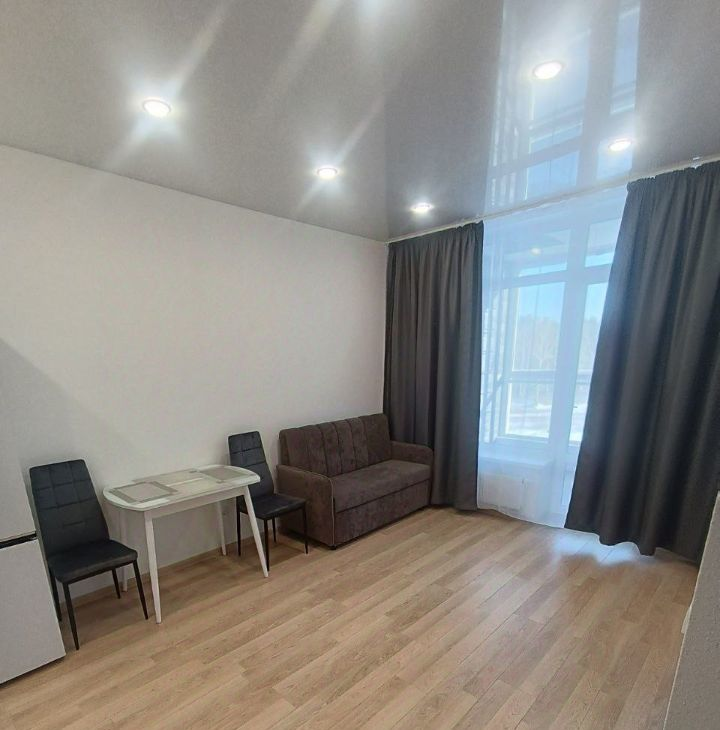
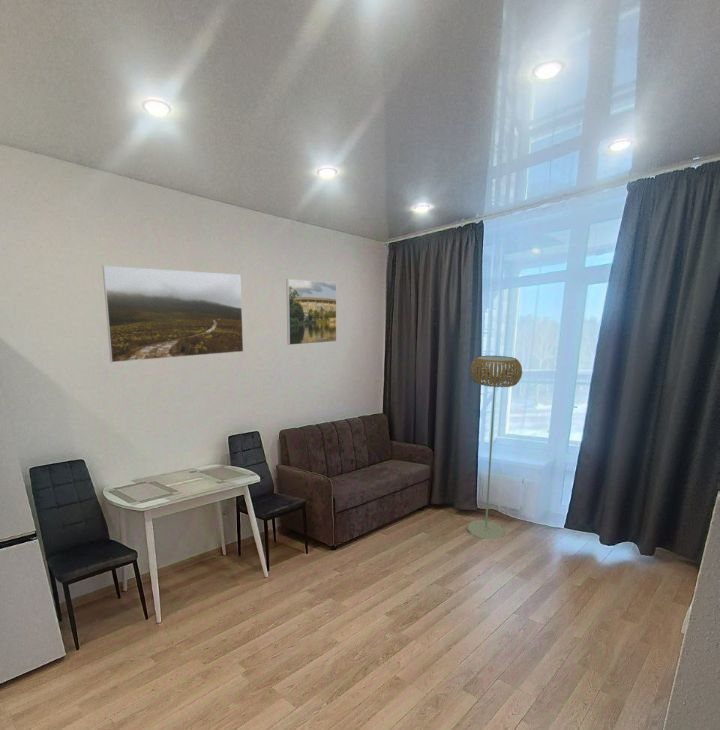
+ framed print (312, 312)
+ floor lamp (490, 447)
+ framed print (181, 314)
